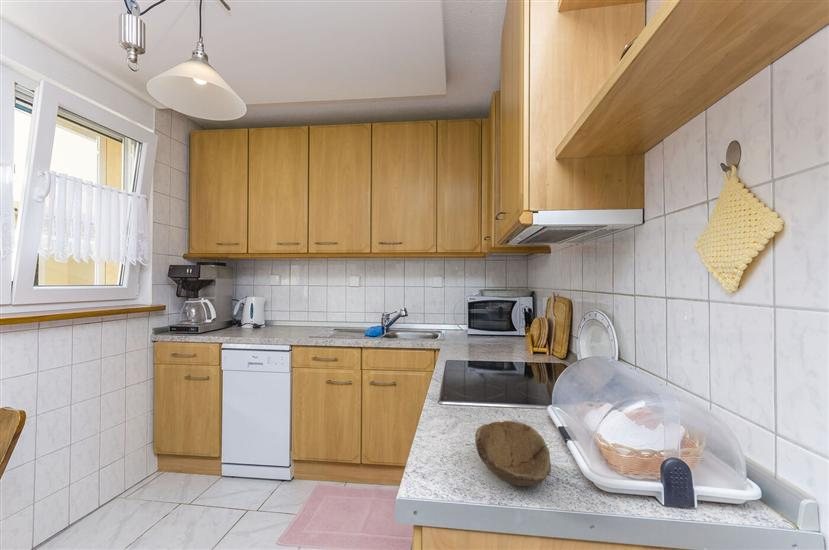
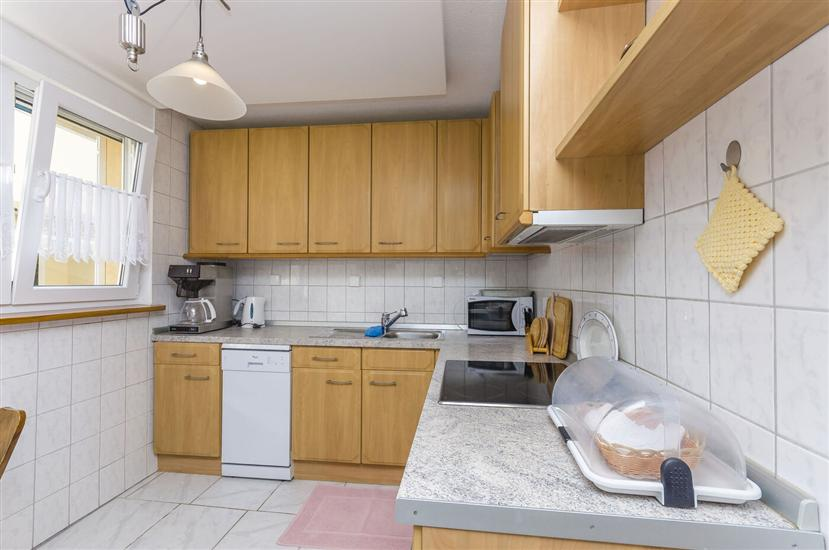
- bowl (512, 454)
